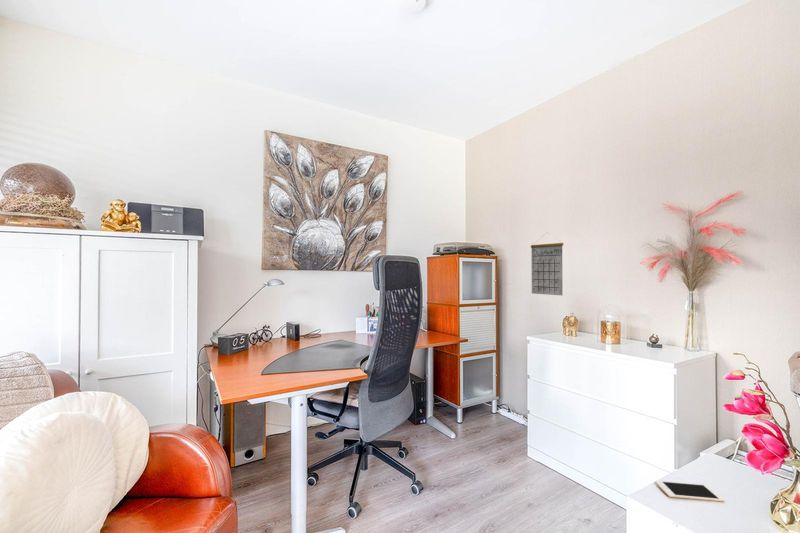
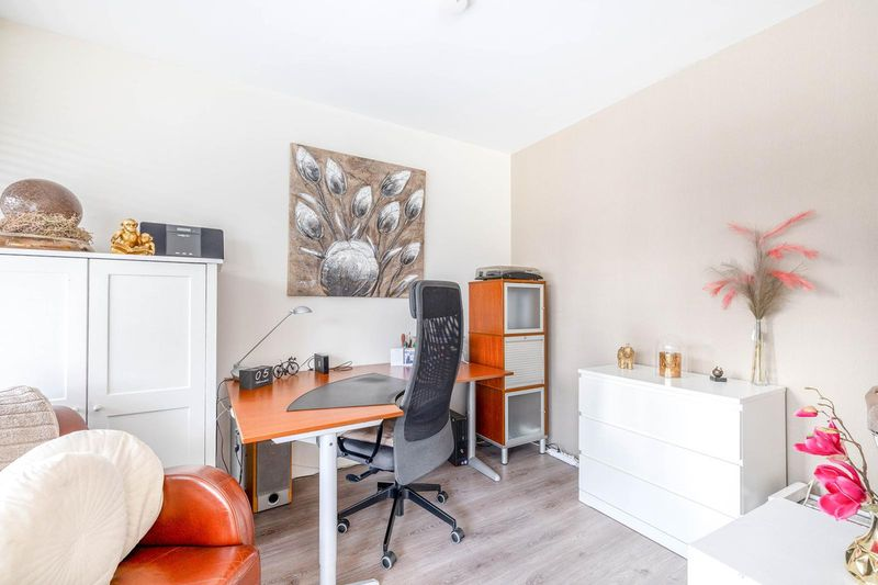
- calendar (546, 263)
- cell phone (688, 490)
